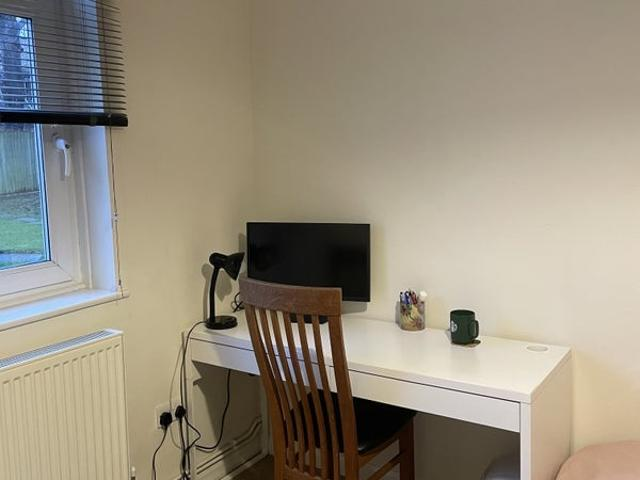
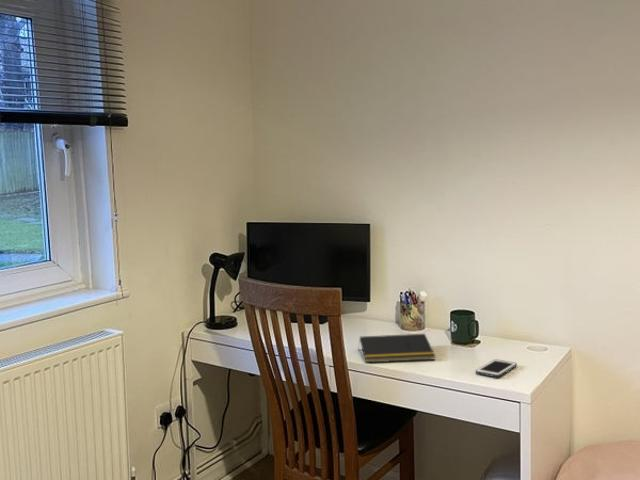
+ notepad (396, 347)
+ cell phone (496, 368)
